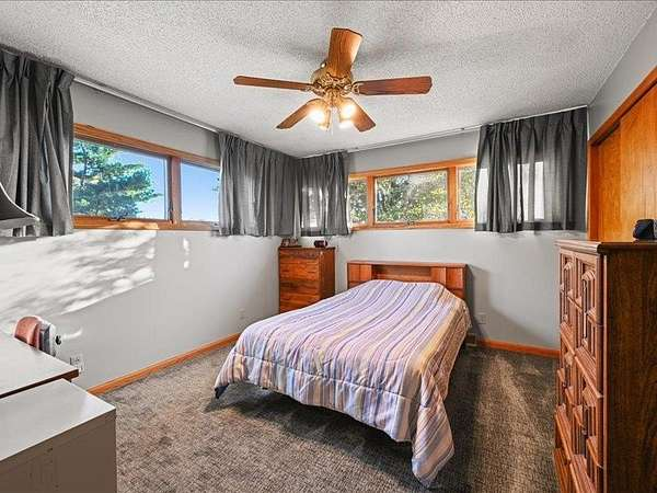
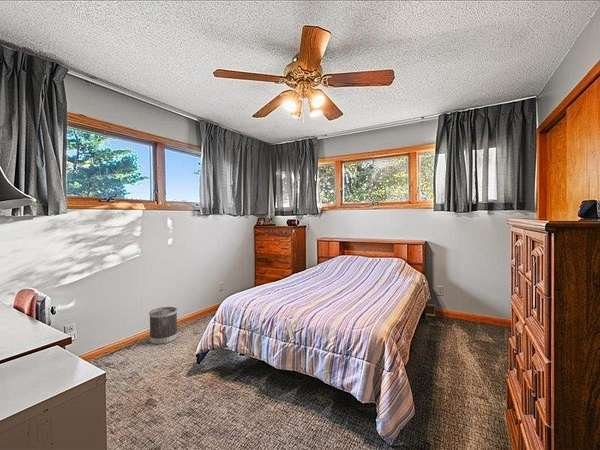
+ wastebasket (163, 324)
